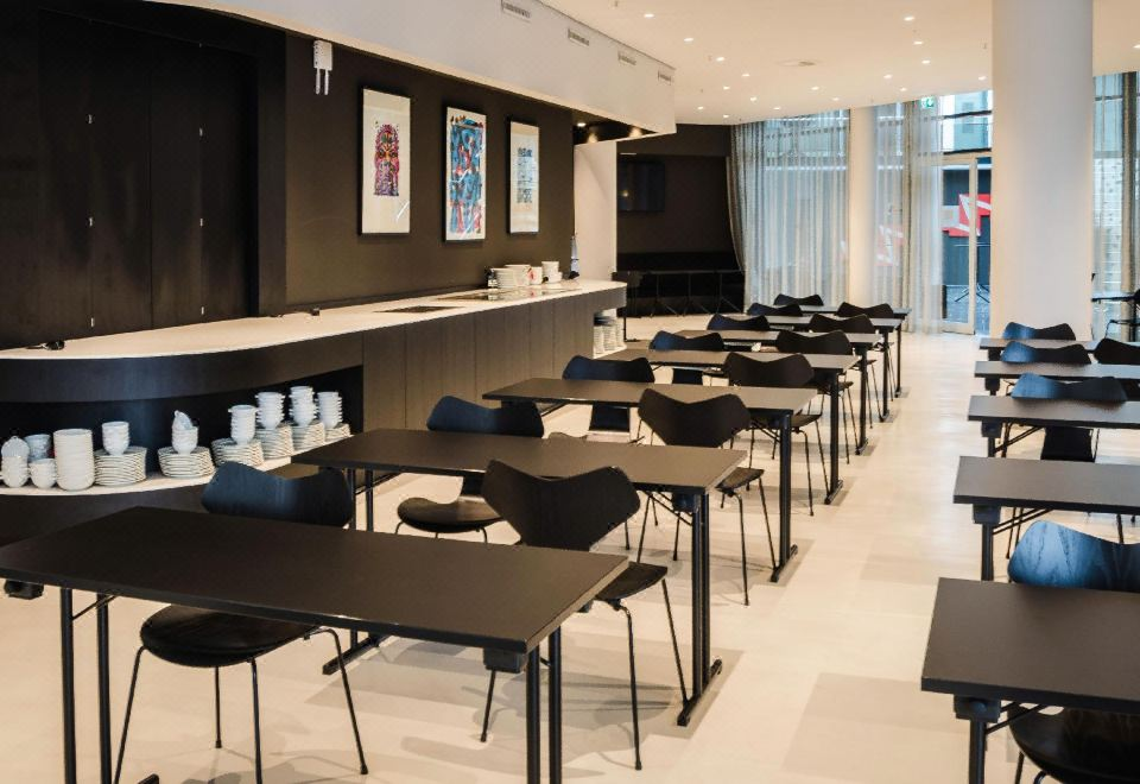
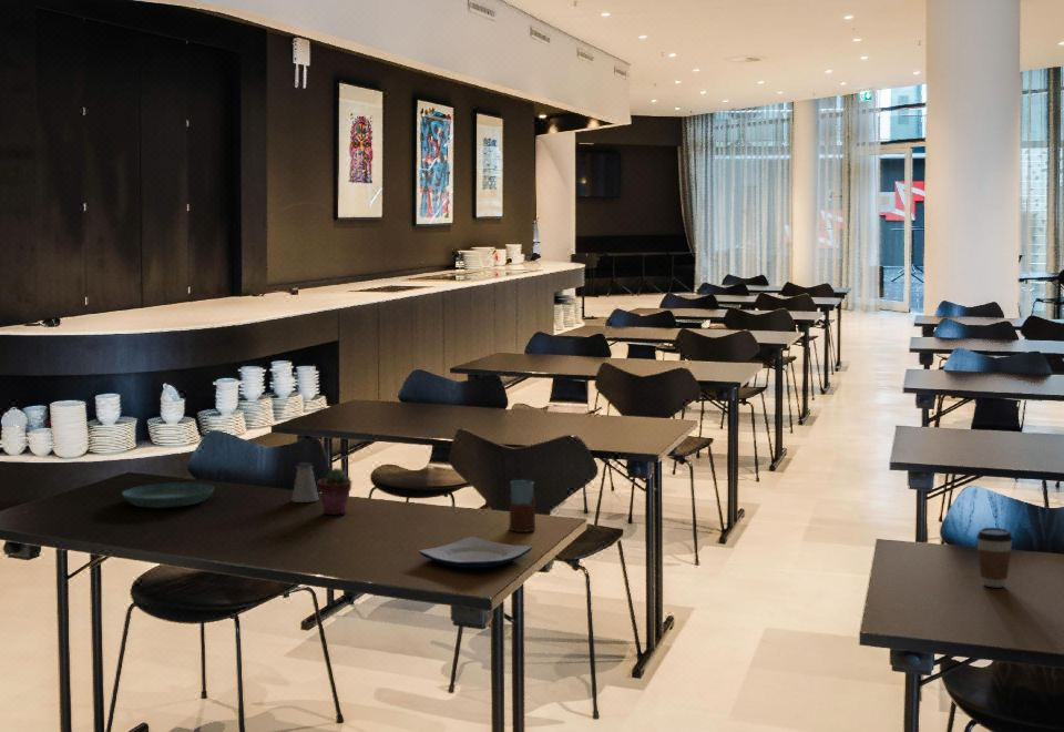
+ saltshaker (305, 481)
+ potted succulent (335, 489)
+ saucer (168, 495)
+ plate (475, 553)
+ drinking glass (520, 507)
+ coffee cup (993, 557)
